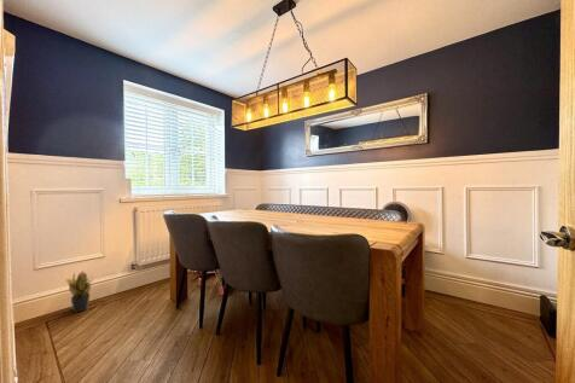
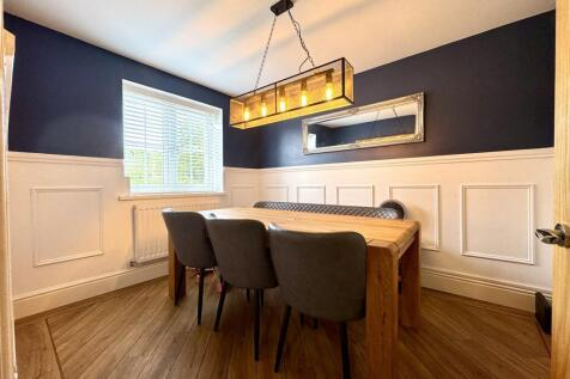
- potted plant (81, 289)
